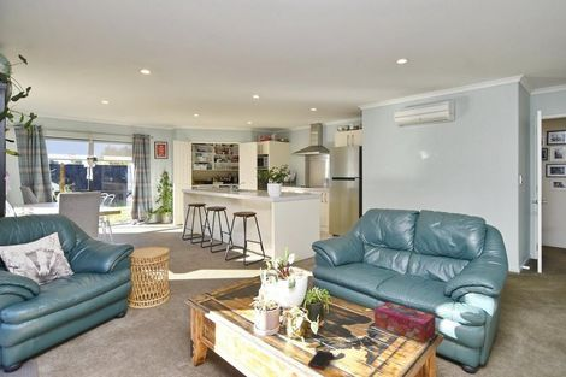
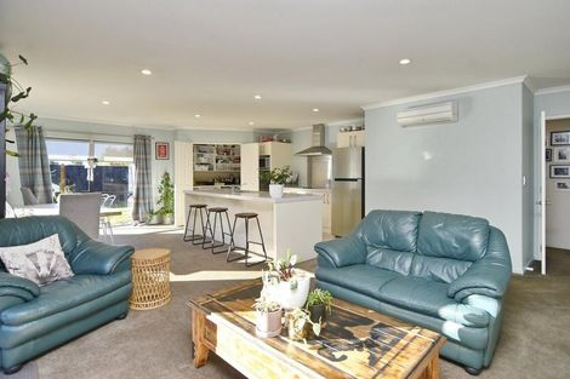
- tissue box (403, 320)
- cell phone (320, 359)
